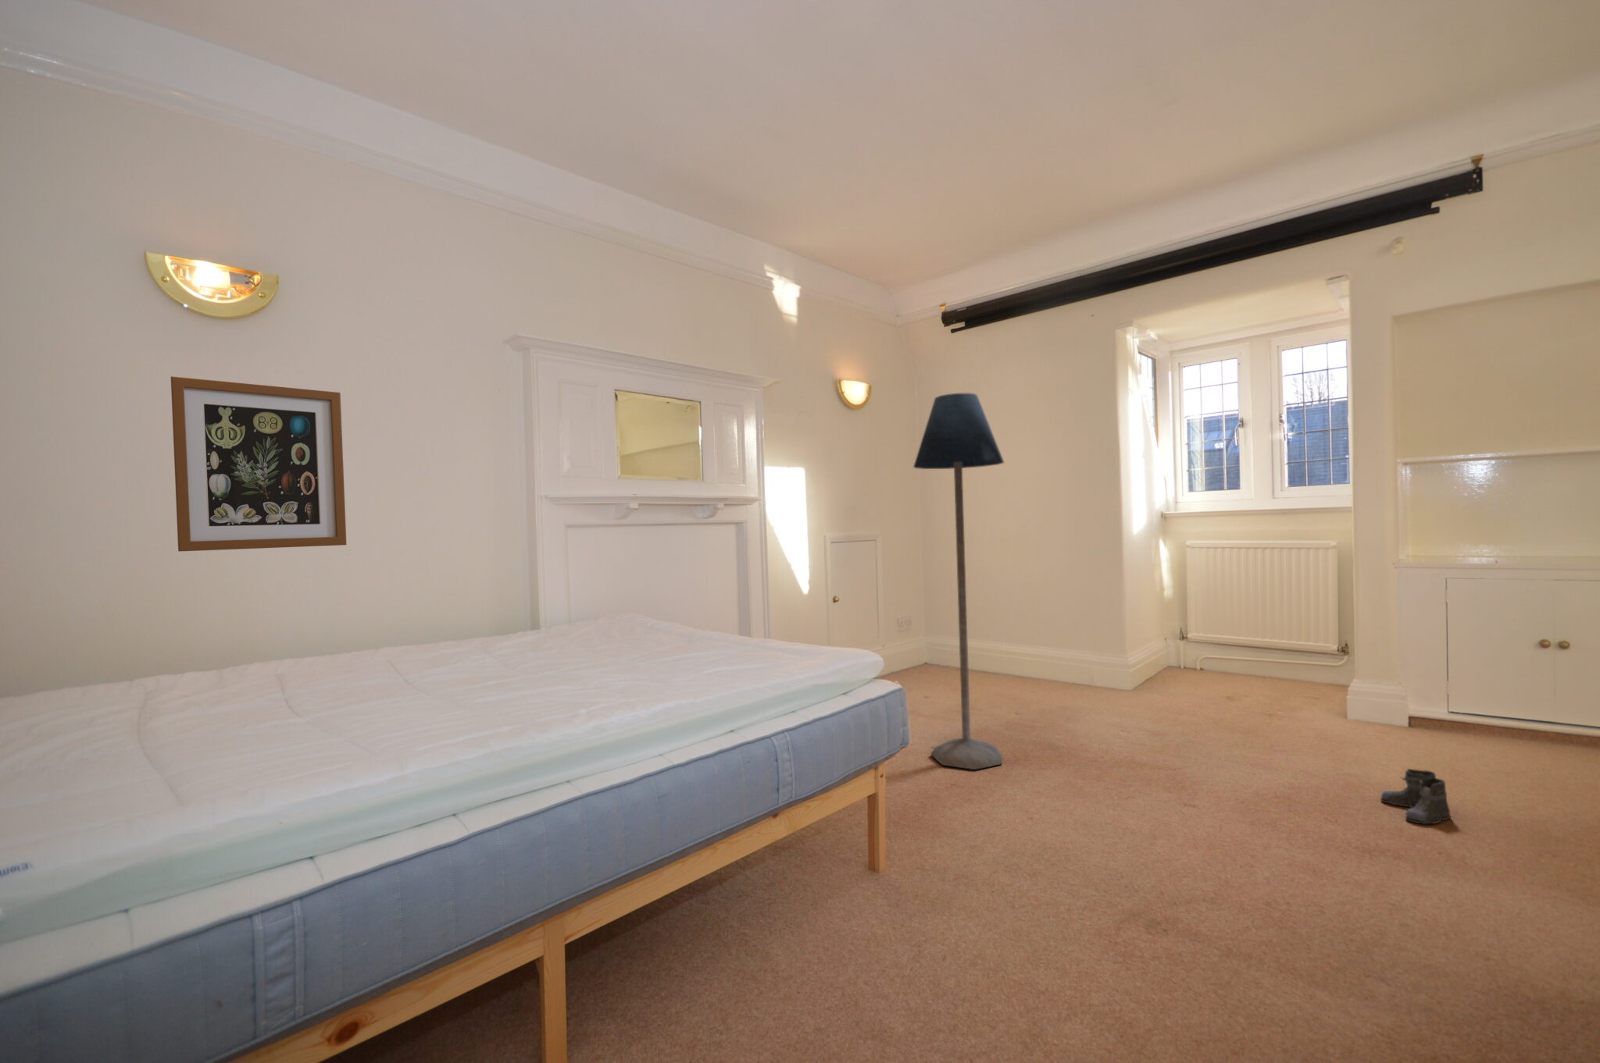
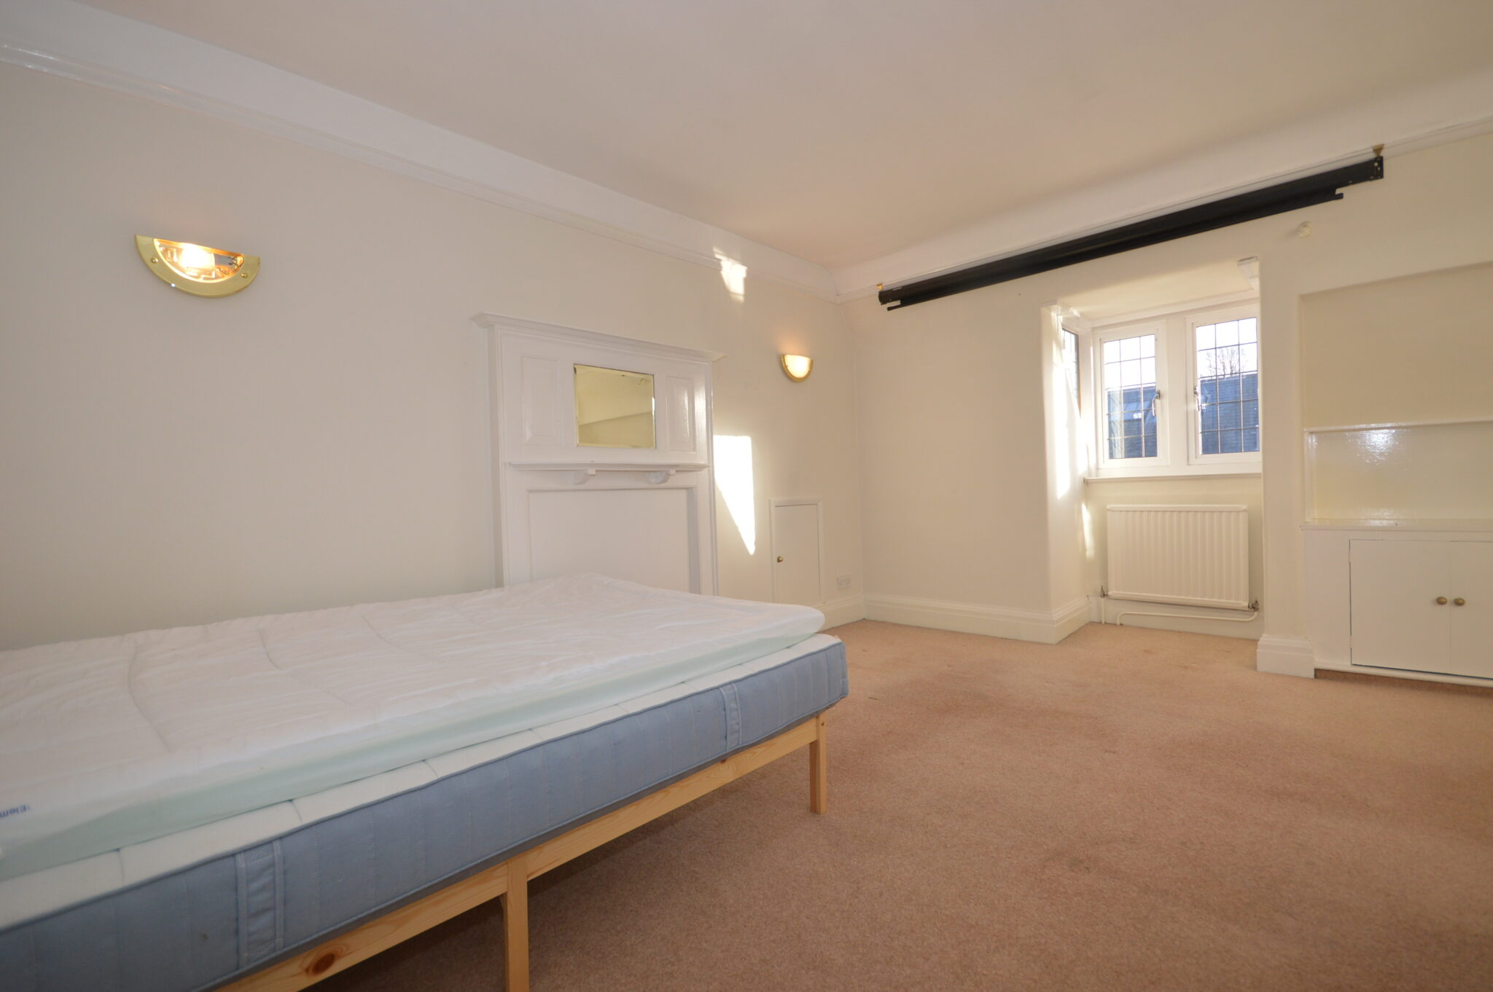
- floor lamp (961, 577)
- boots (1416, 793)
- wall art (264, 466)
